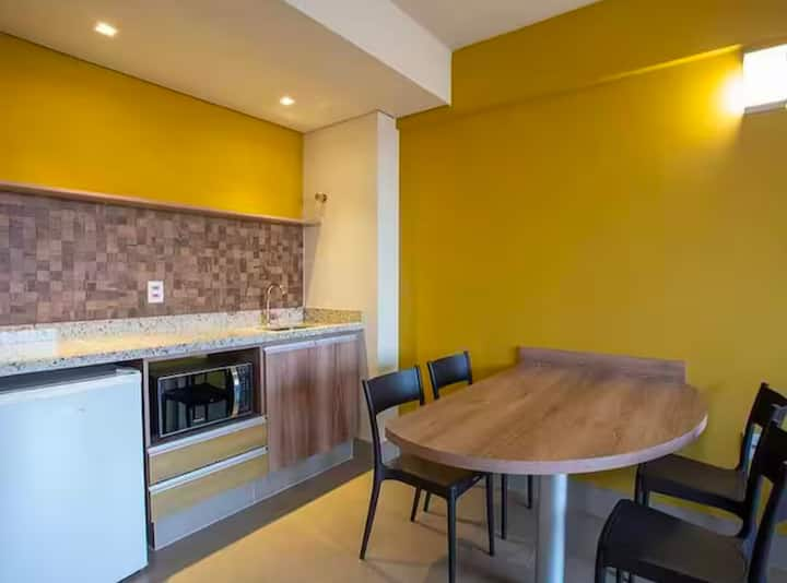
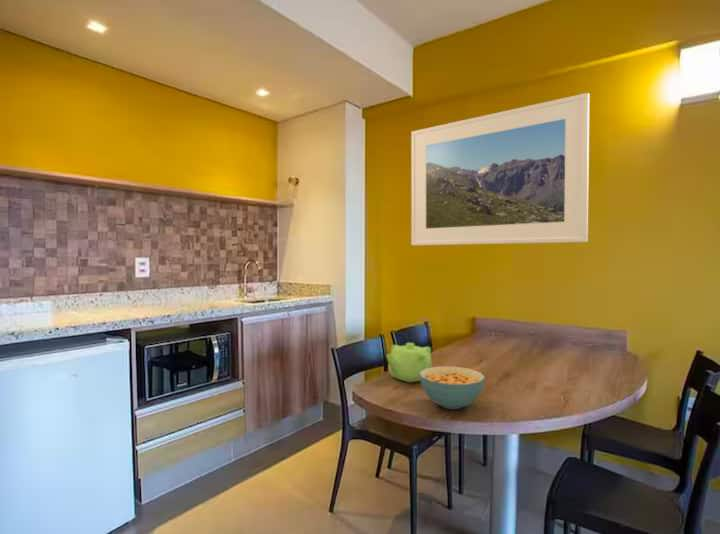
+ teapot (409, 360)
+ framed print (488, 179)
+ cereal bowl (451, 390)
